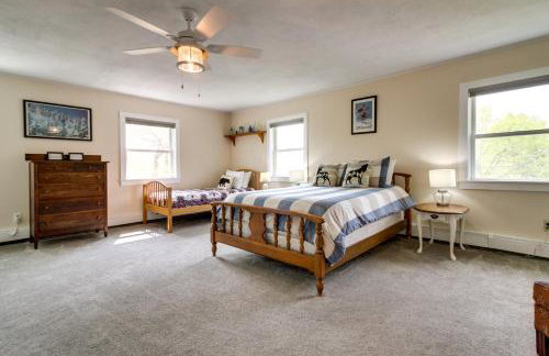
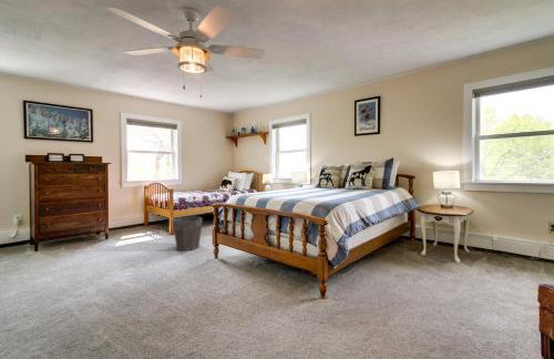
+ waste bin (187, 233)
